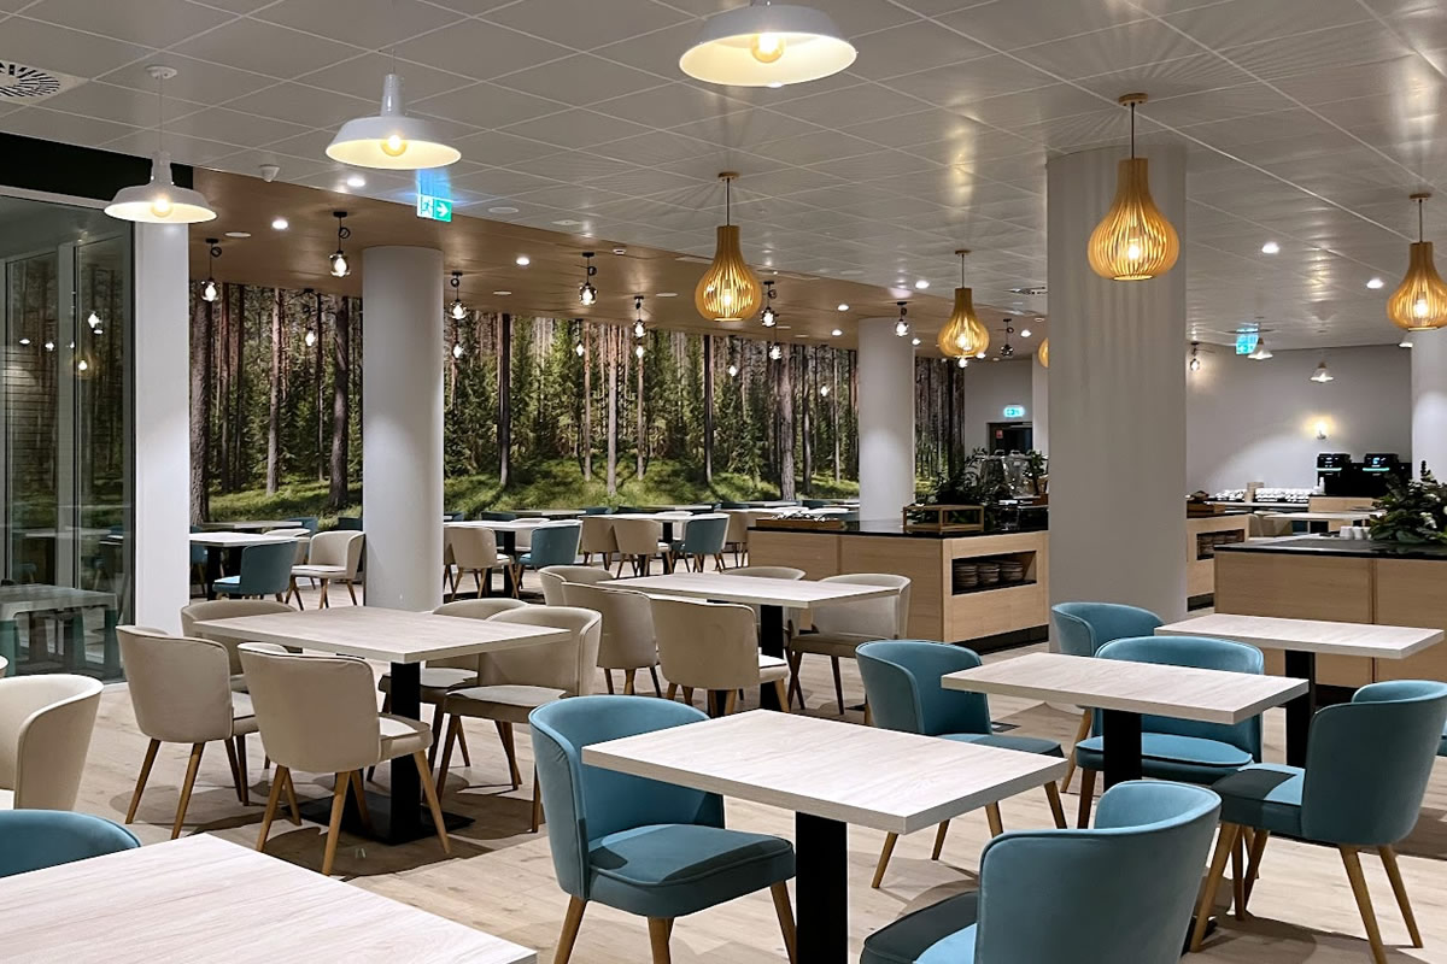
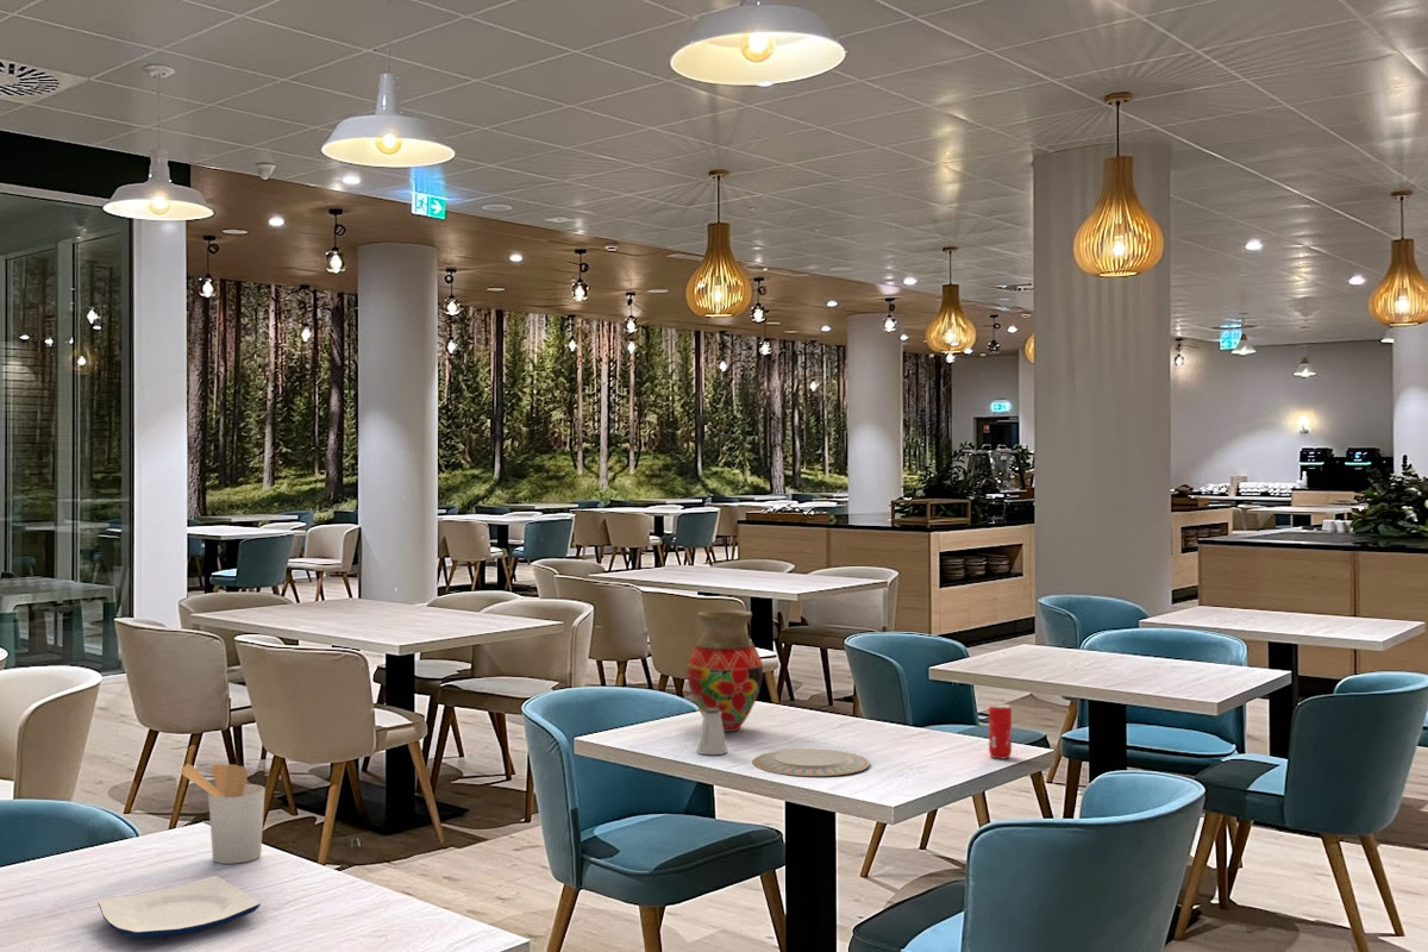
+ utensil holder (221, 808)
+ vase (725, 670)
+ chinaware (810, 759)
+ saltshaker (712, 729)
+ beverage can (1000, 731)
+ plate (178, 910)
